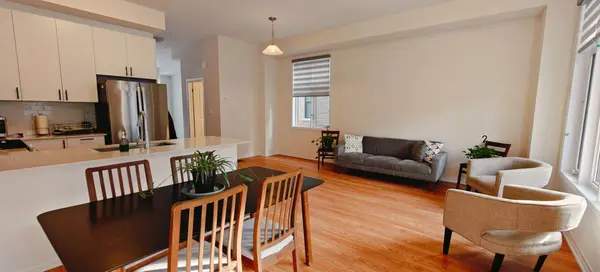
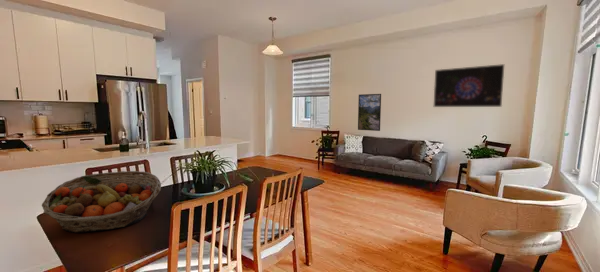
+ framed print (466, 87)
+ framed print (369, 112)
+ fruit basket (107, 199)
